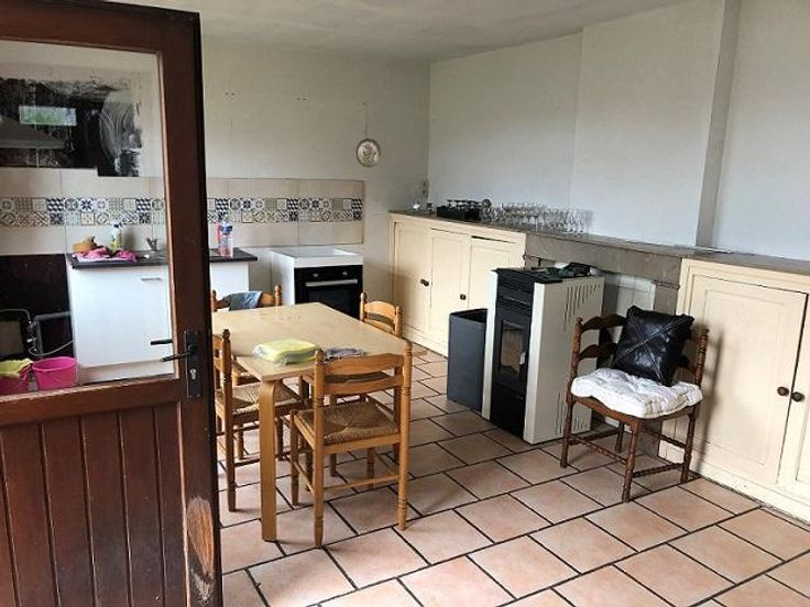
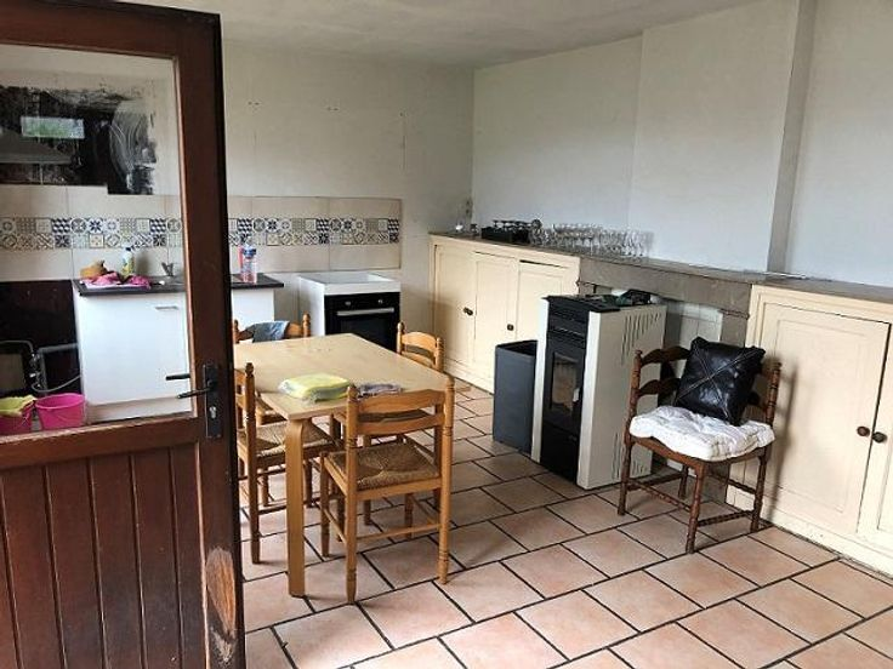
- decorative plate (368, 153)
